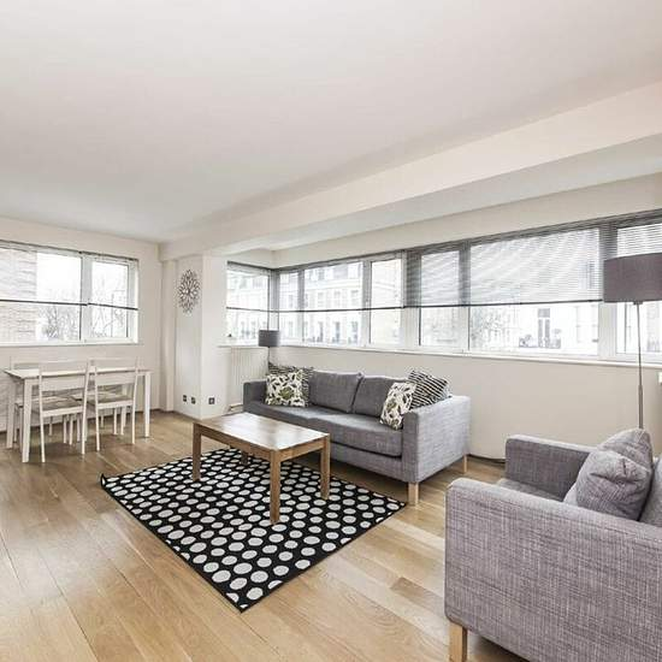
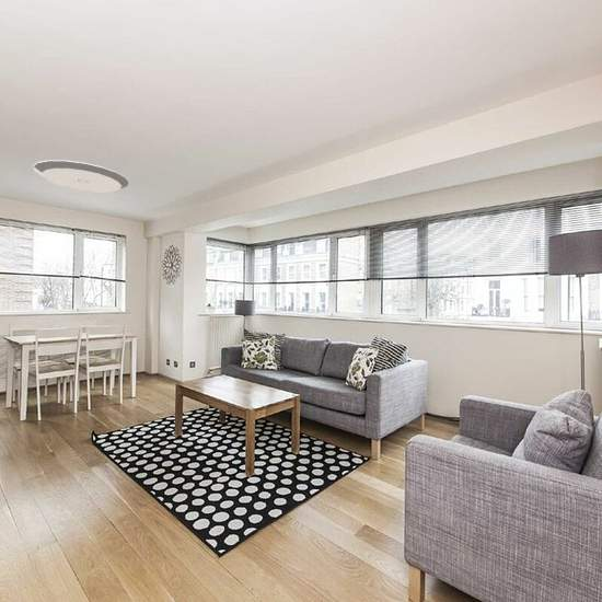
+ ceiling light fixture (83, 178)
